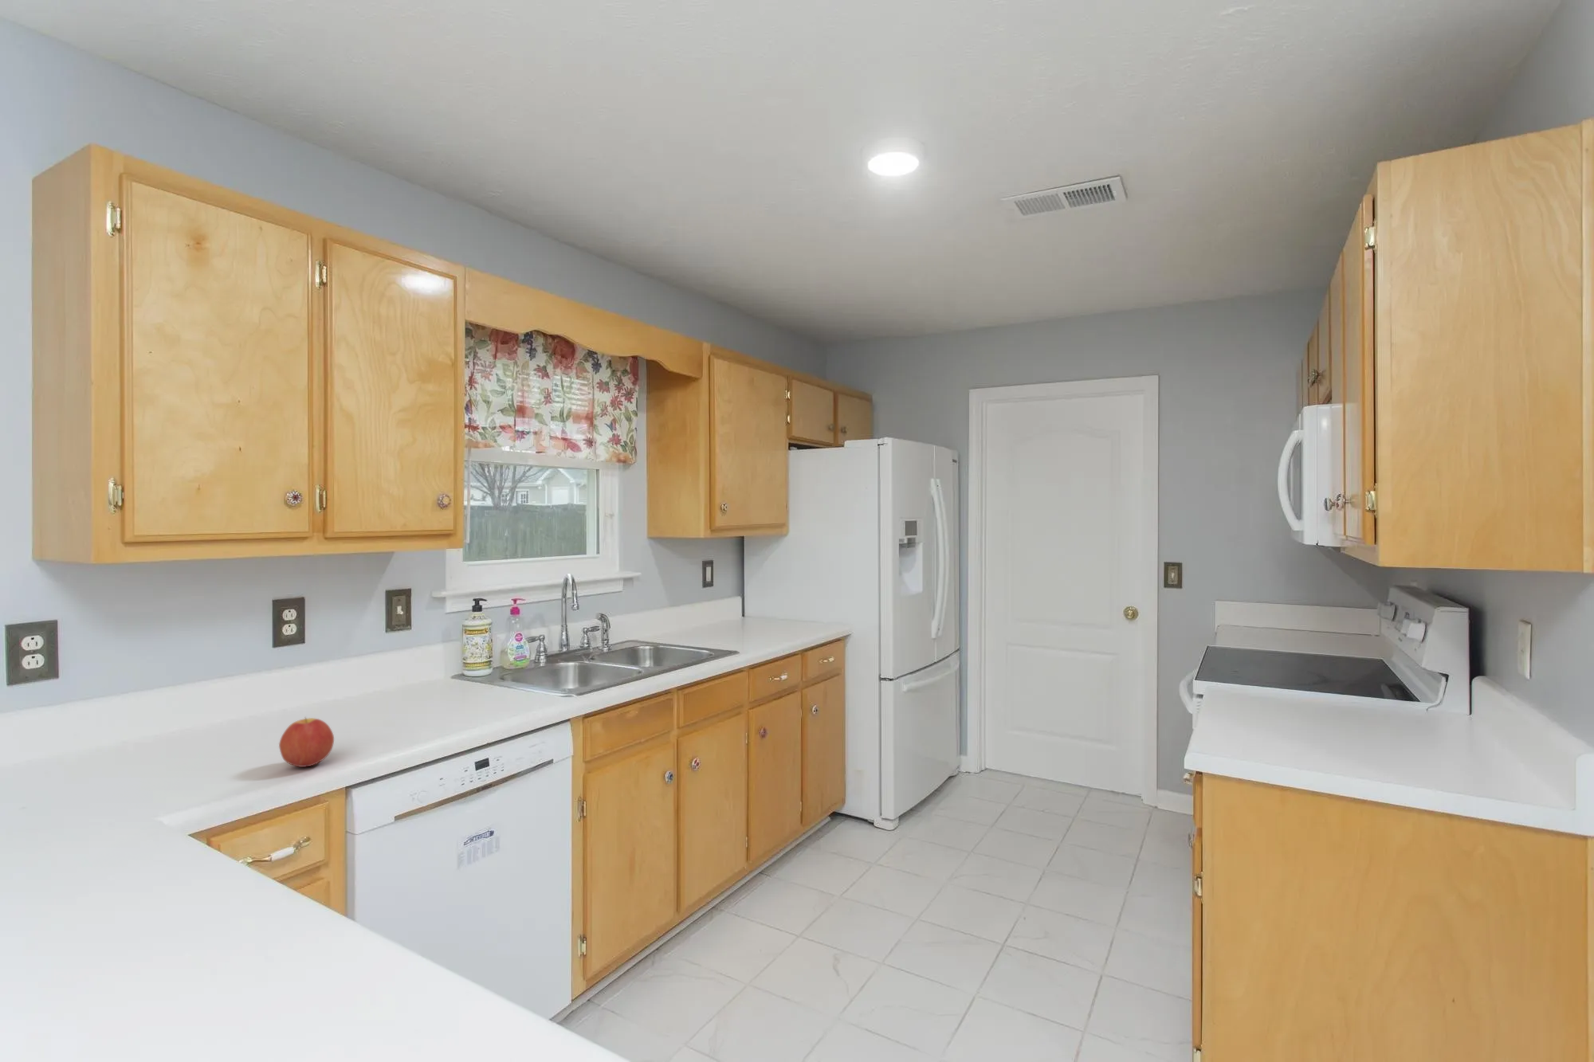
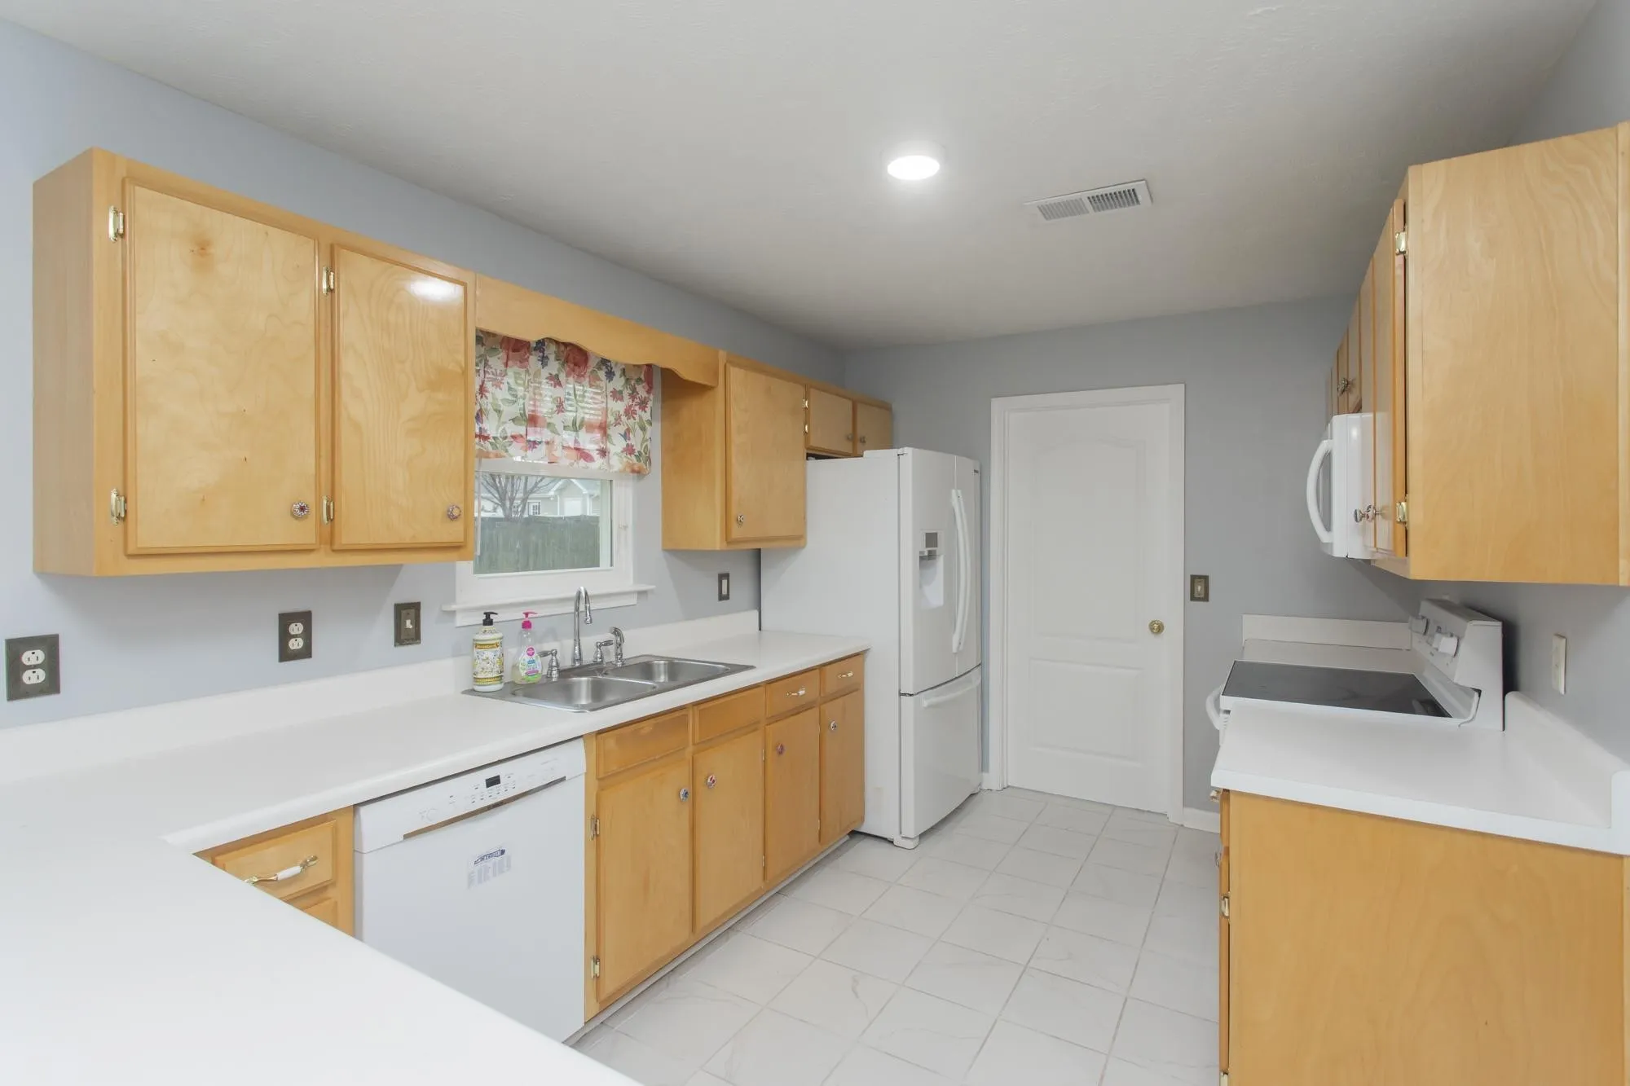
- apple (307, 740)
